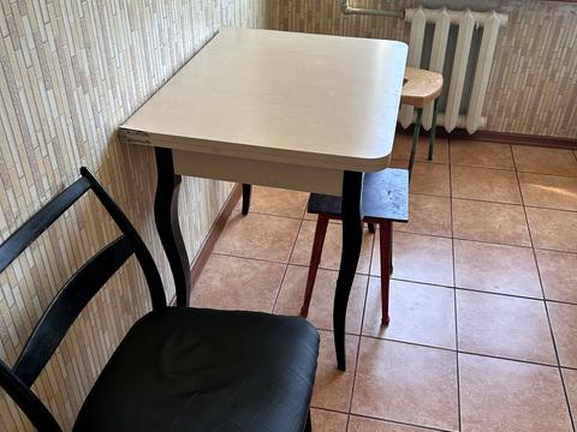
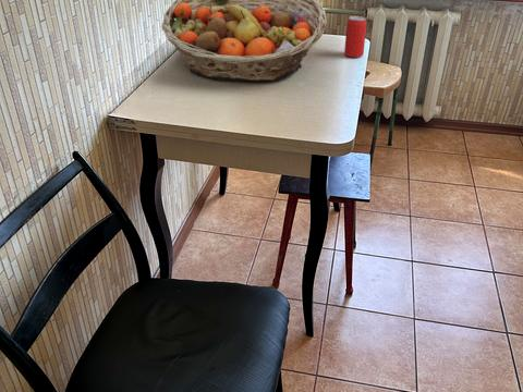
+ beverage can (355, 36)
+ fruit basket (244, 30)
